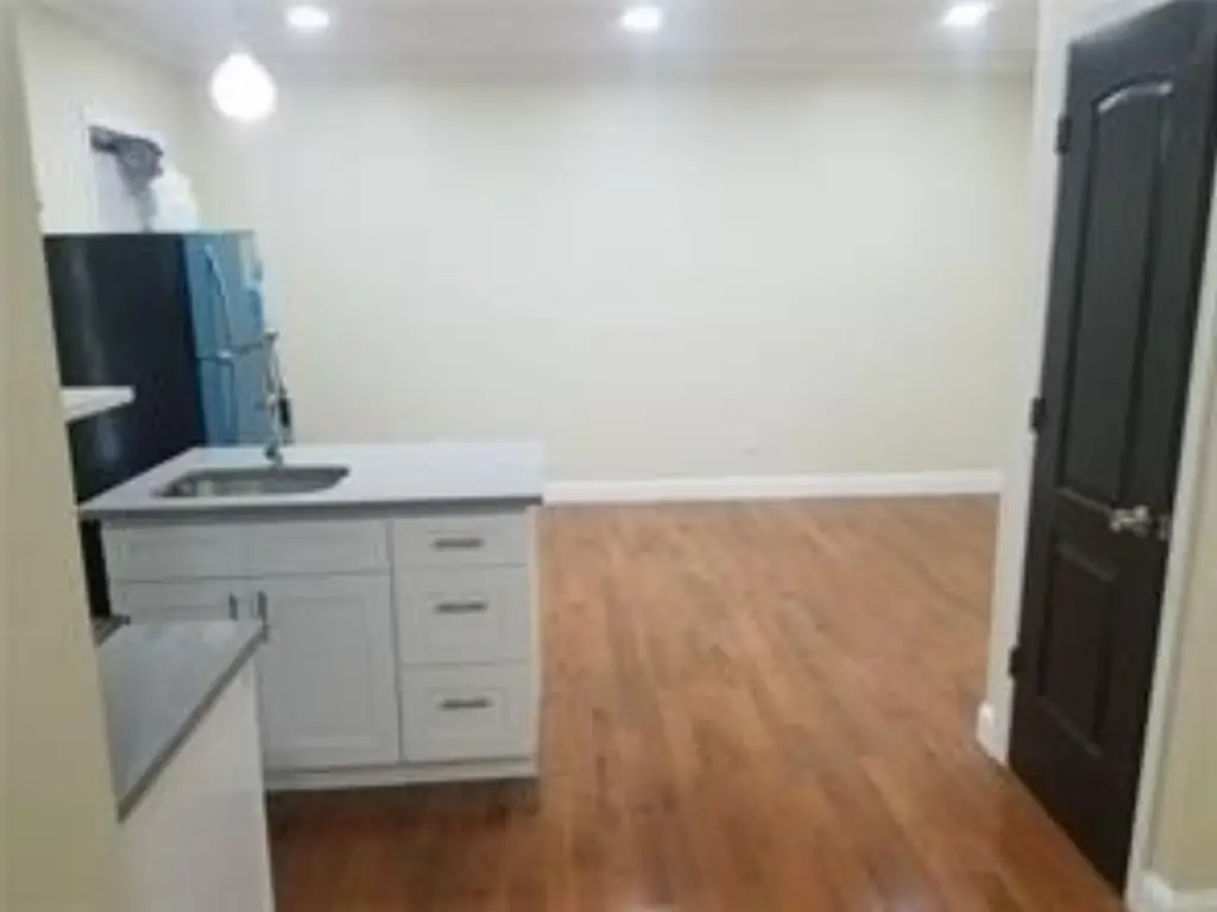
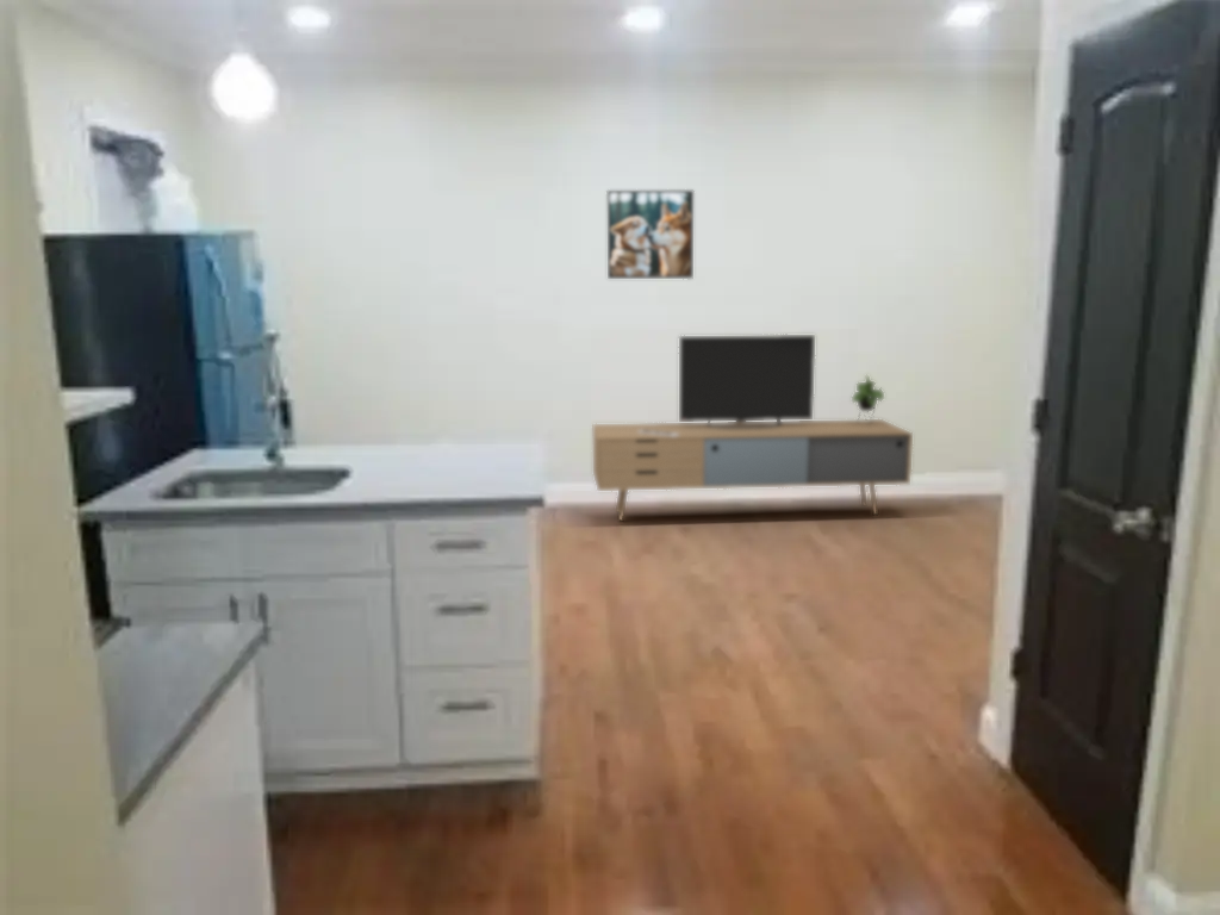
+ media console (746, 425)
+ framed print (649, 235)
